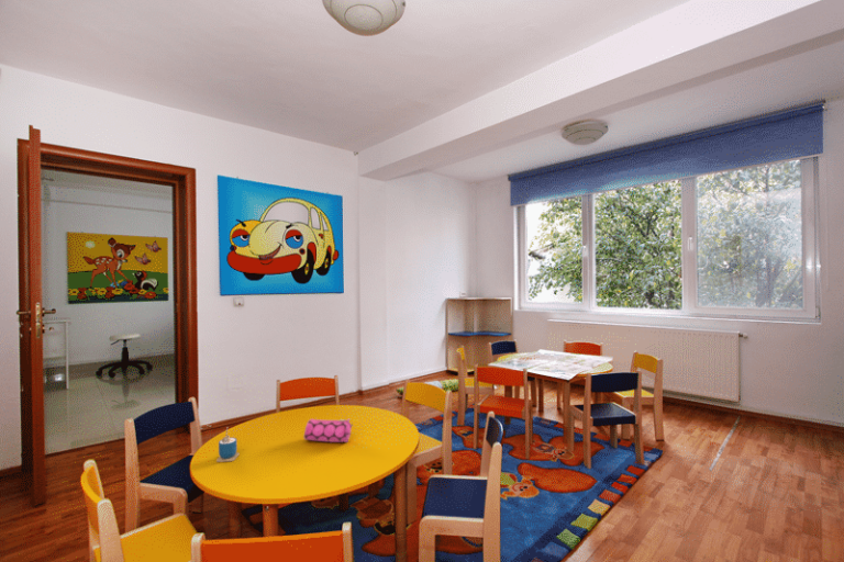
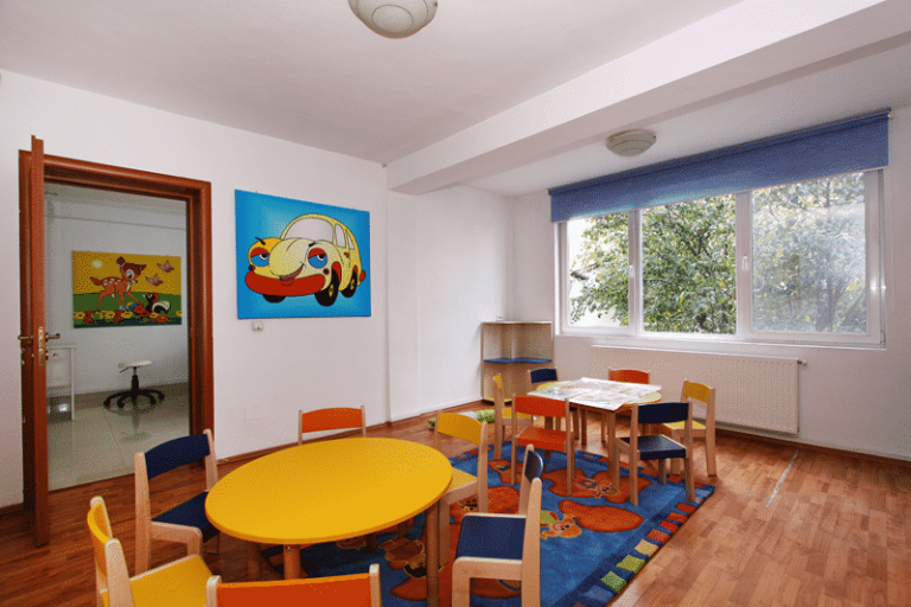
- pencil case (327, 429)
- cup (227, 443)
